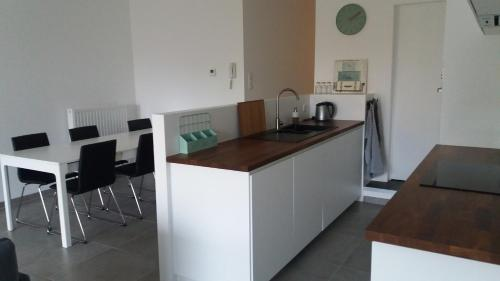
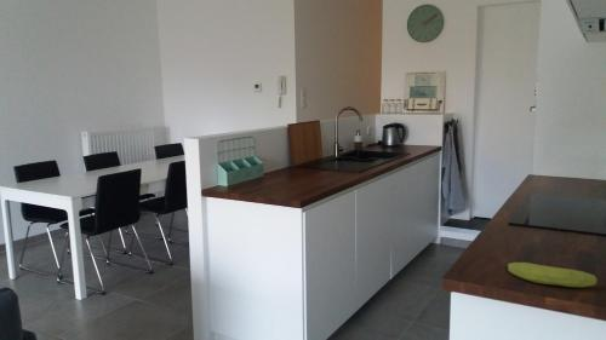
+ fruit (549, 270)
